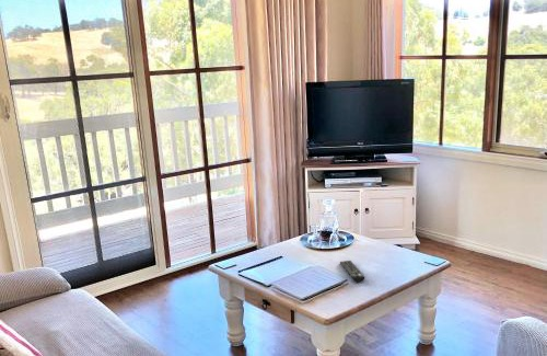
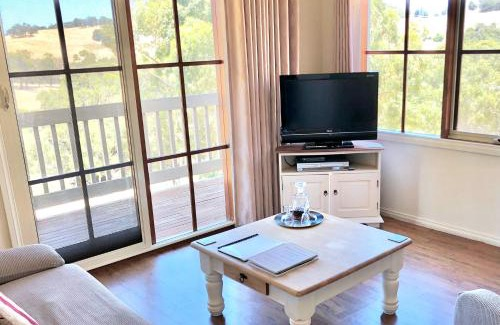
- remote control (351, 269)
